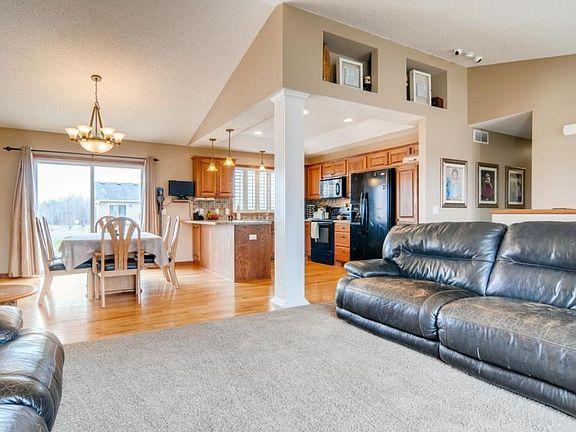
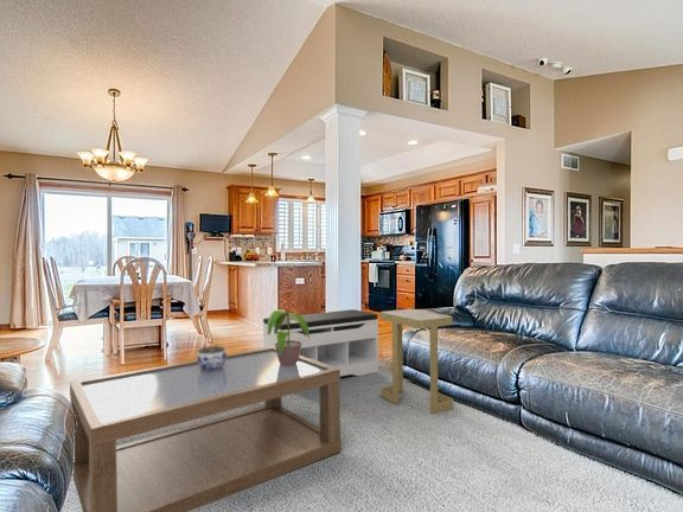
+ bench (321, 345)
+ jar (211, 356)
+ potted plant (288, 333)
+ side table (402, 357)
+ coffee table (212, 420)
